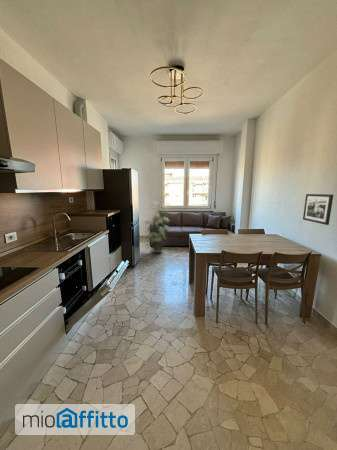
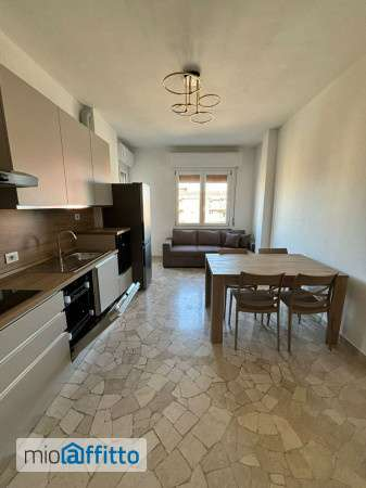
- picture frame (316, 208)
- indoor plant (156, 227)
